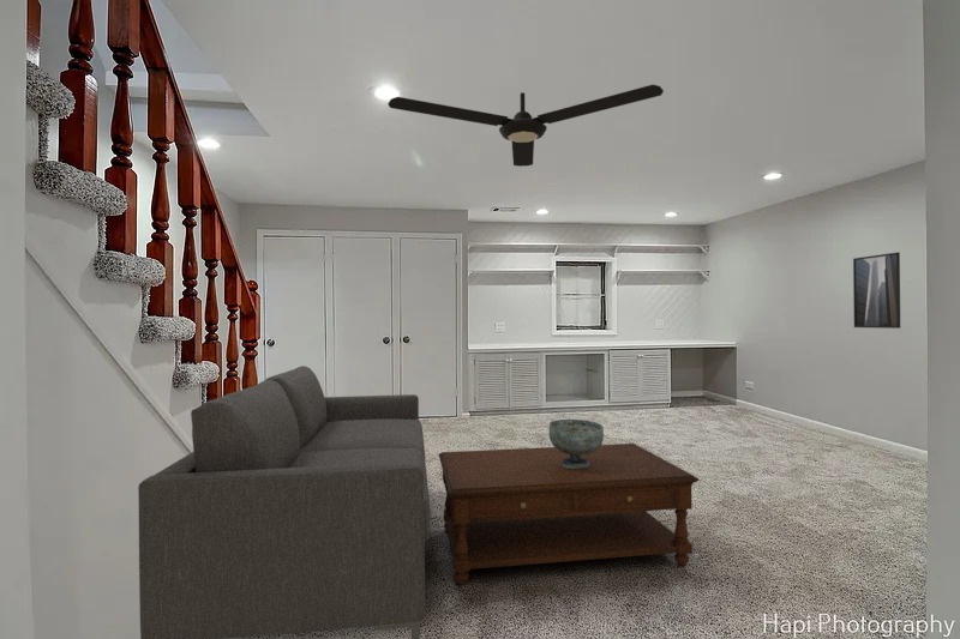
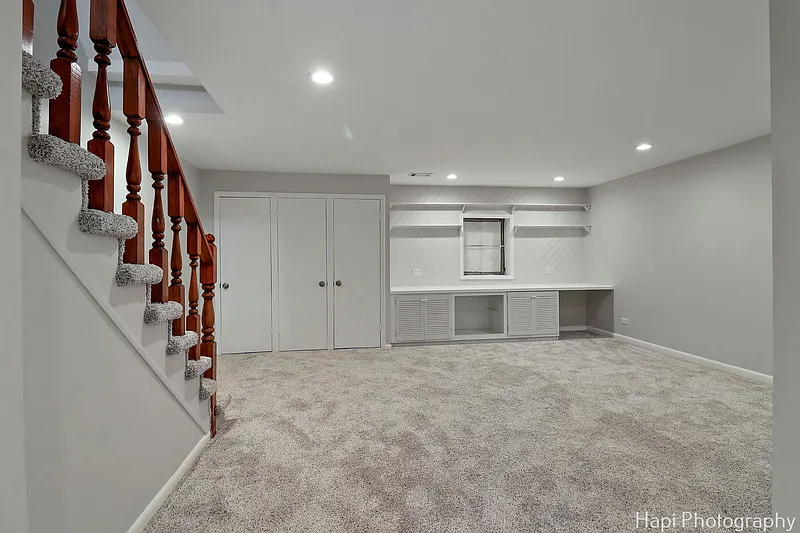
- coffee table (557, 504)
- ceiling fan (522, 127)
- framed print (875, 291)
- decorative bowl (575, 444)
- sofa (331, 465)
